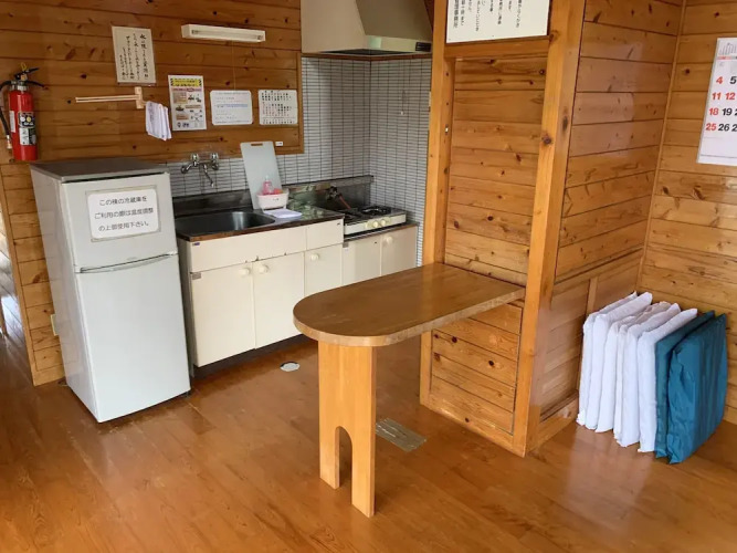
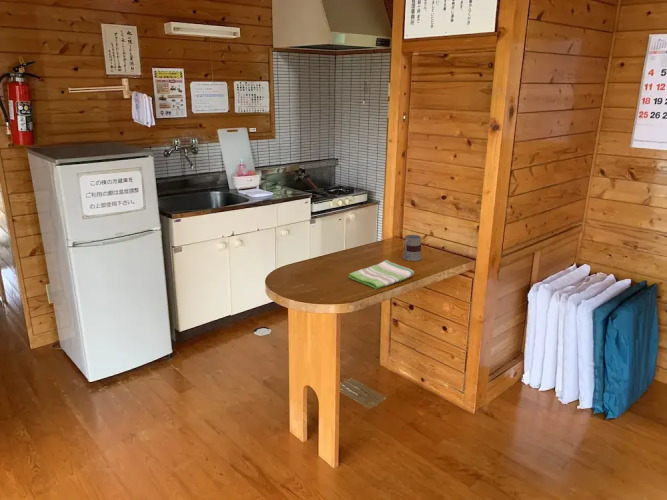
+ mug (411, 248)
+ dish towel (381, 273)
